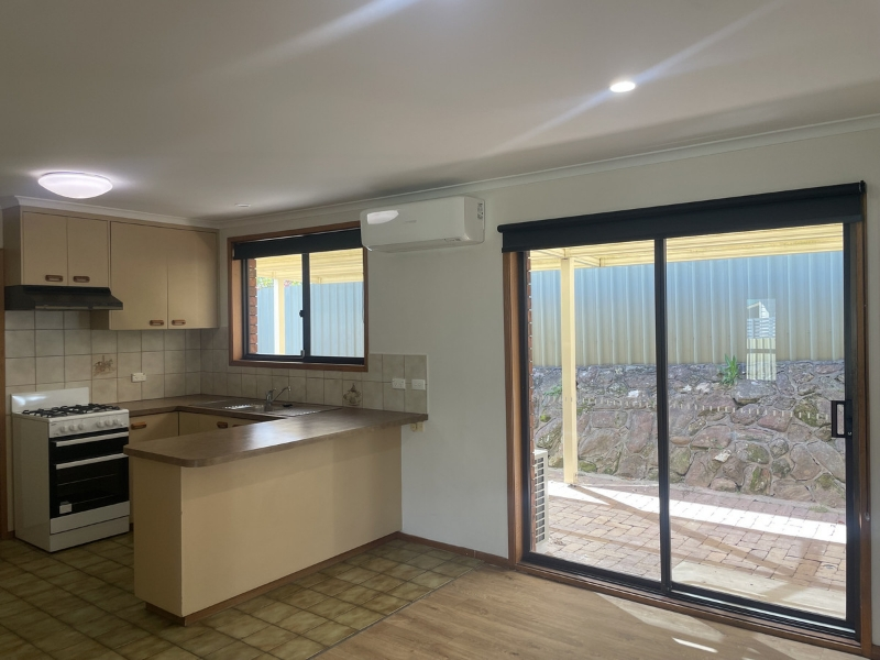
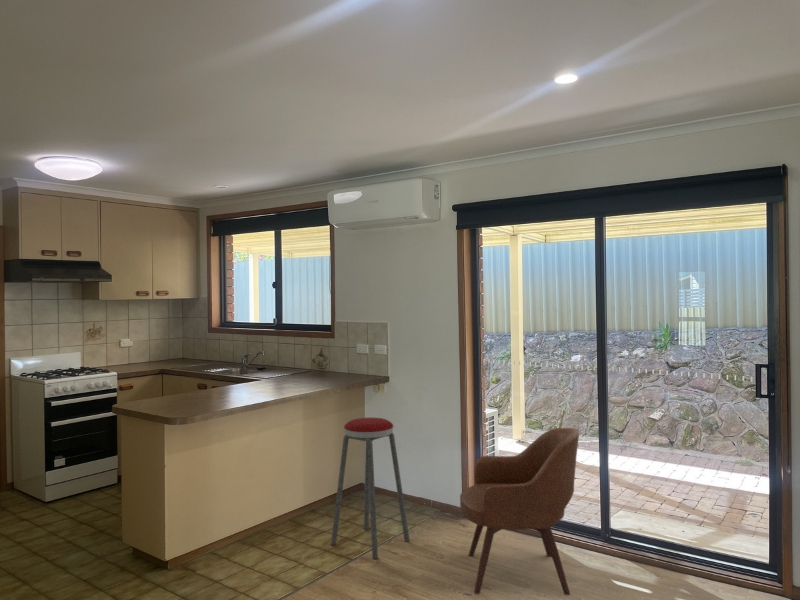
+ music stool (369, 481)
+ chair (519, 501)
